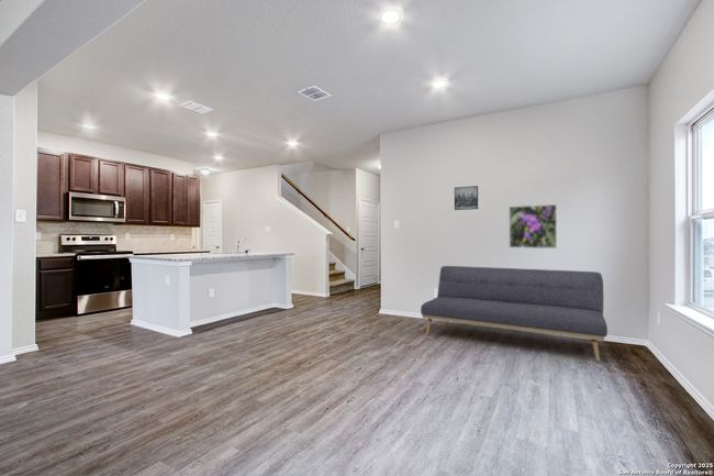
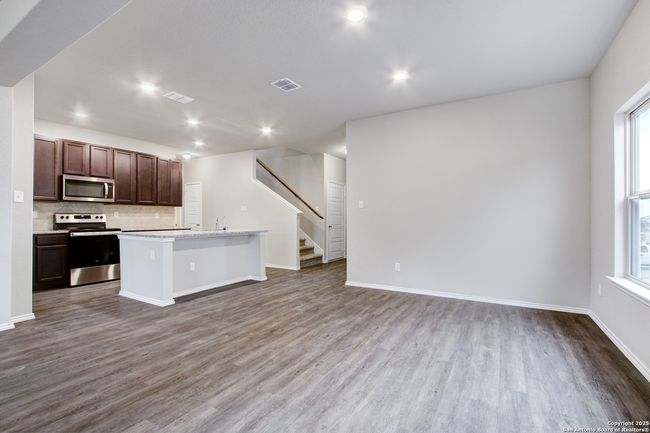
- wall art (466, 198)
- sofa (507, 303)
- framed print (532, 226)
